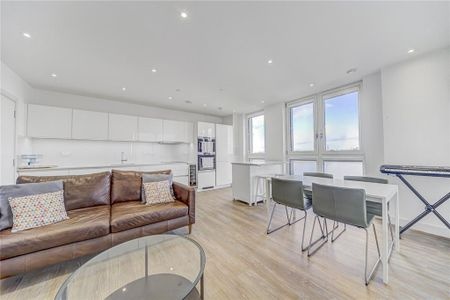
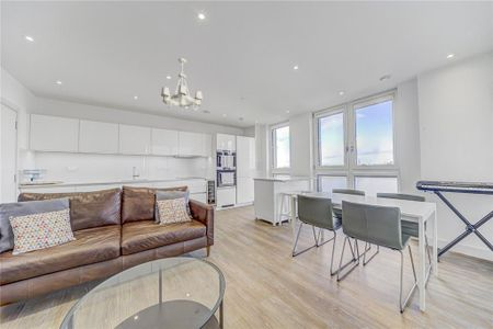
+ chandelier (182, 83)
